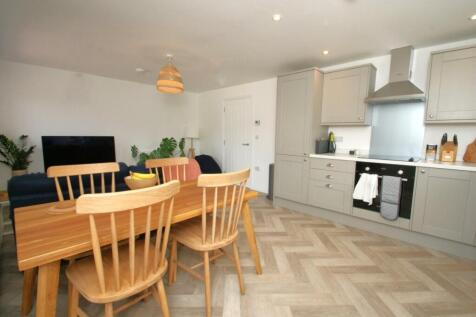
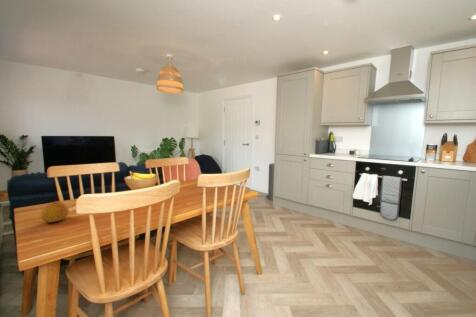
+ fruit (55, 211)
